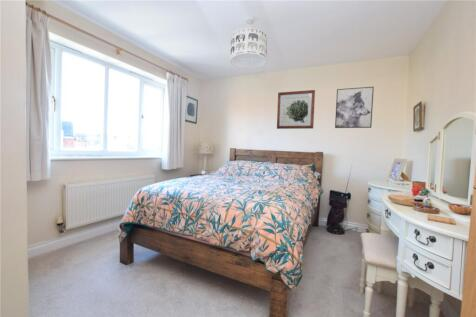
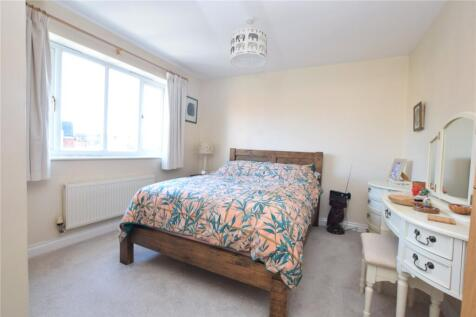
- wall art (353, 108)
- wall art (295, 110)
